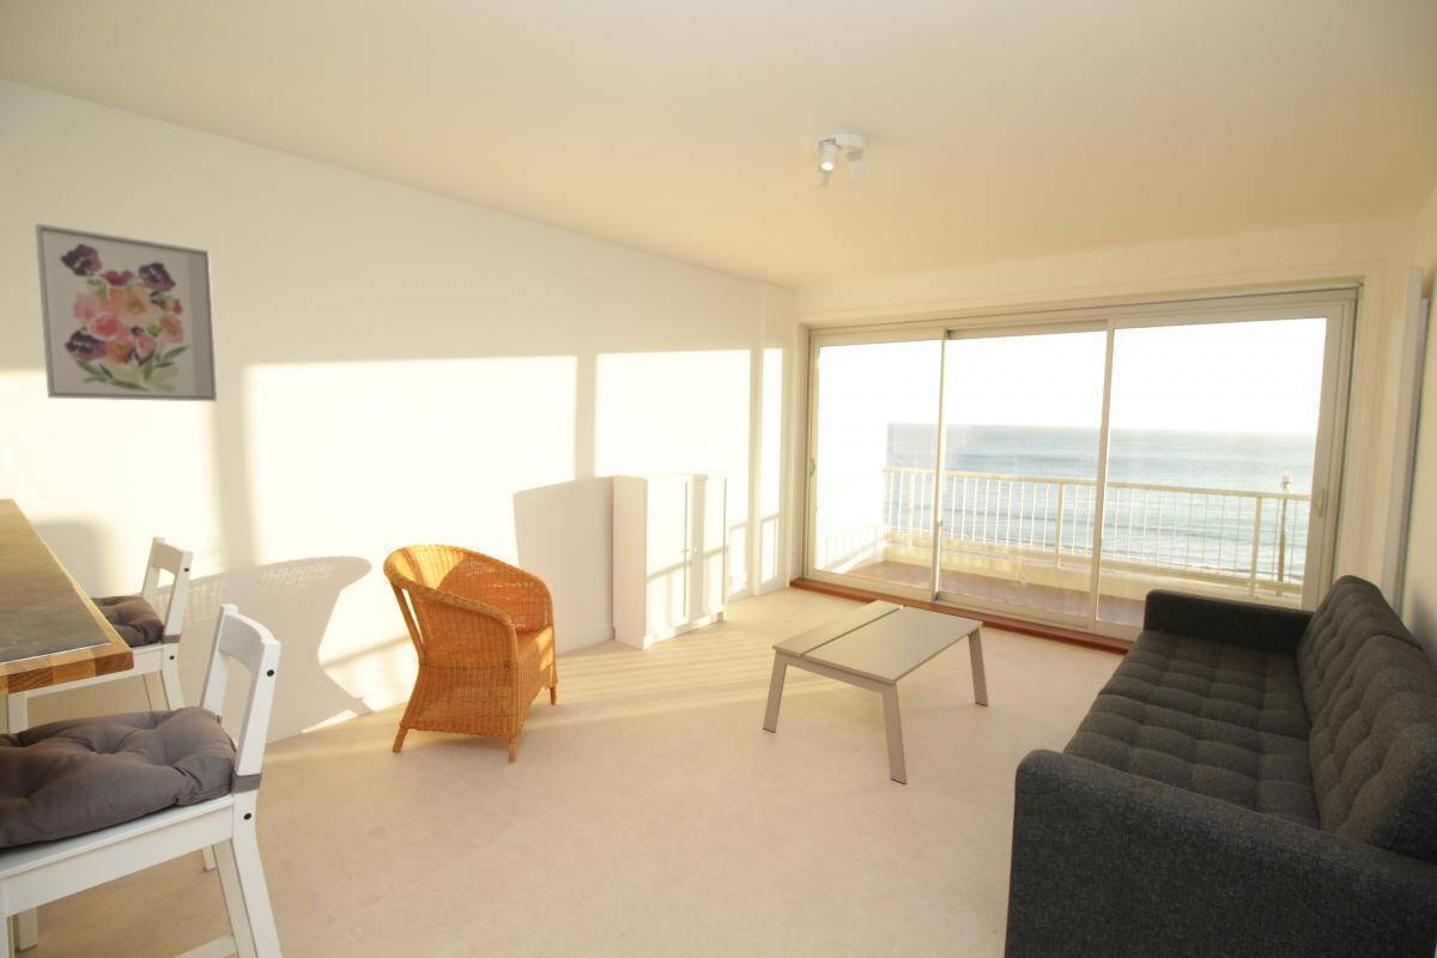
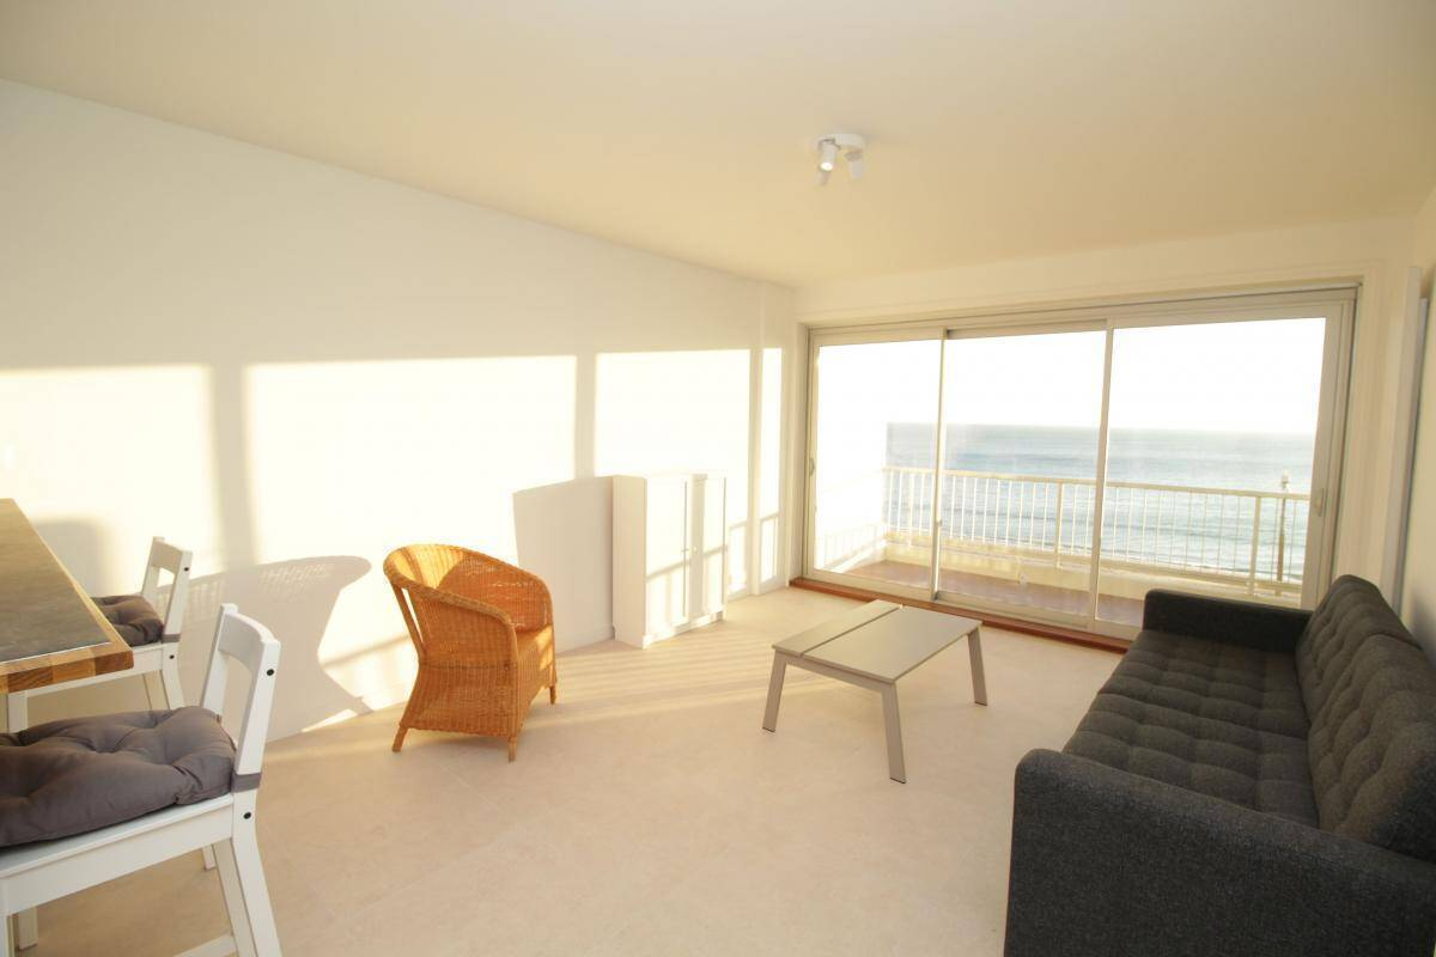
- wall art (133, 320)
